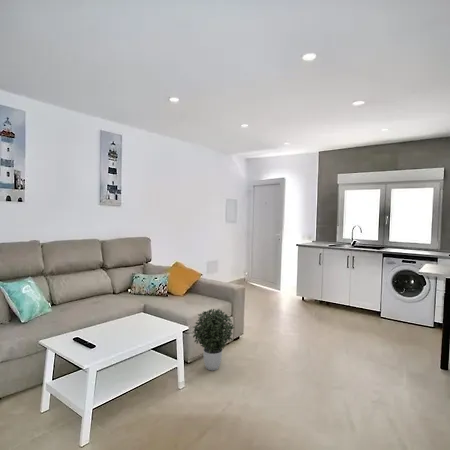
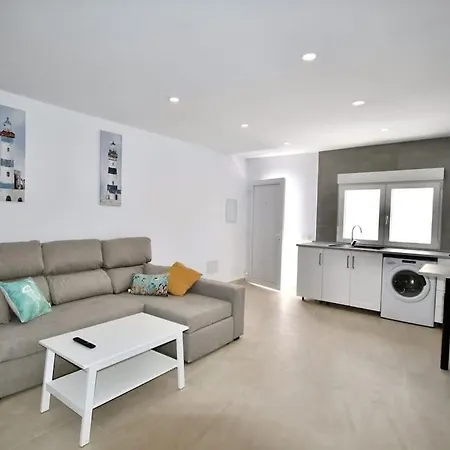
- potted plant (213, 338)
